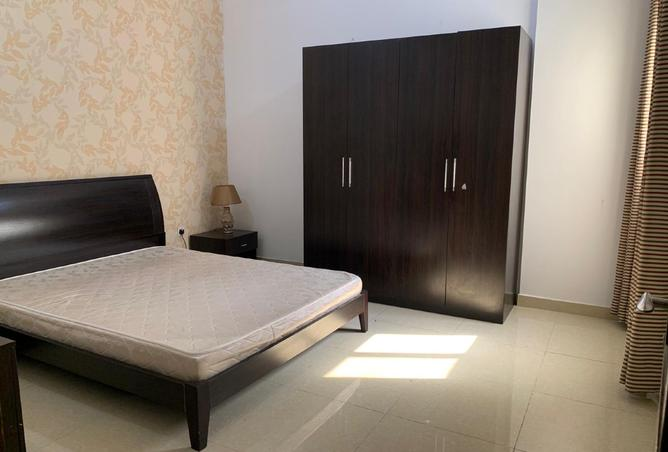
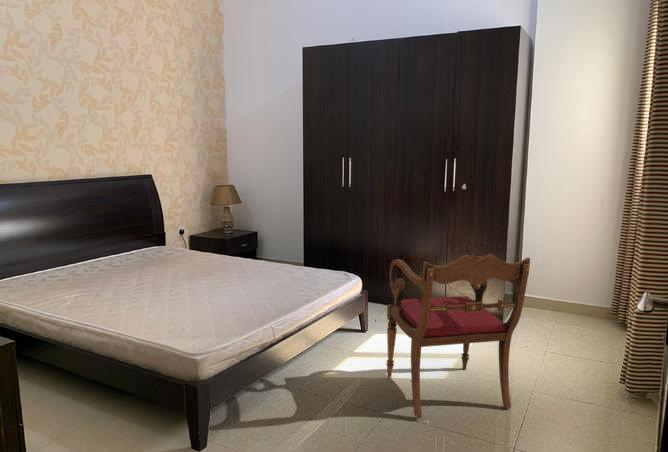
+ armchair (450, 321)
